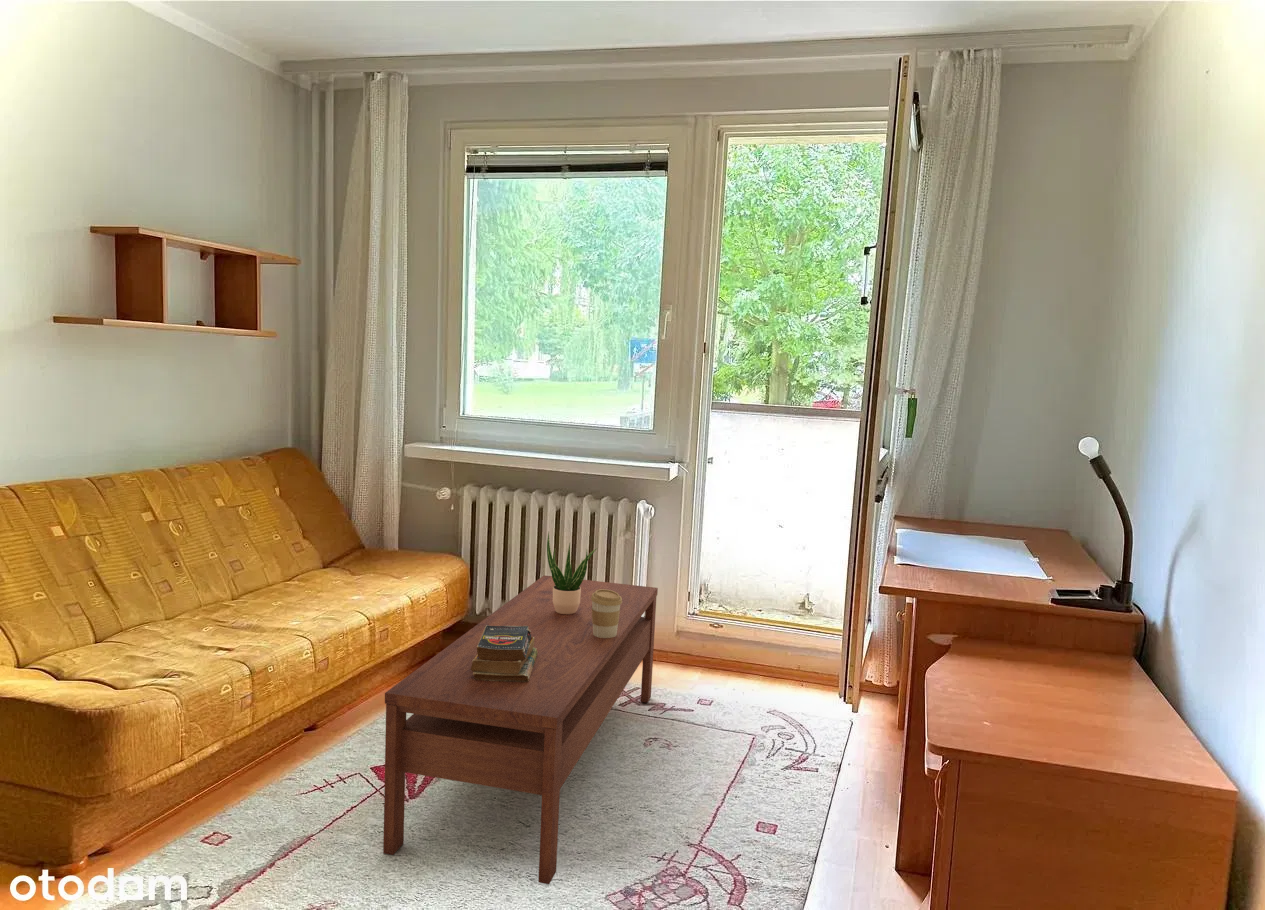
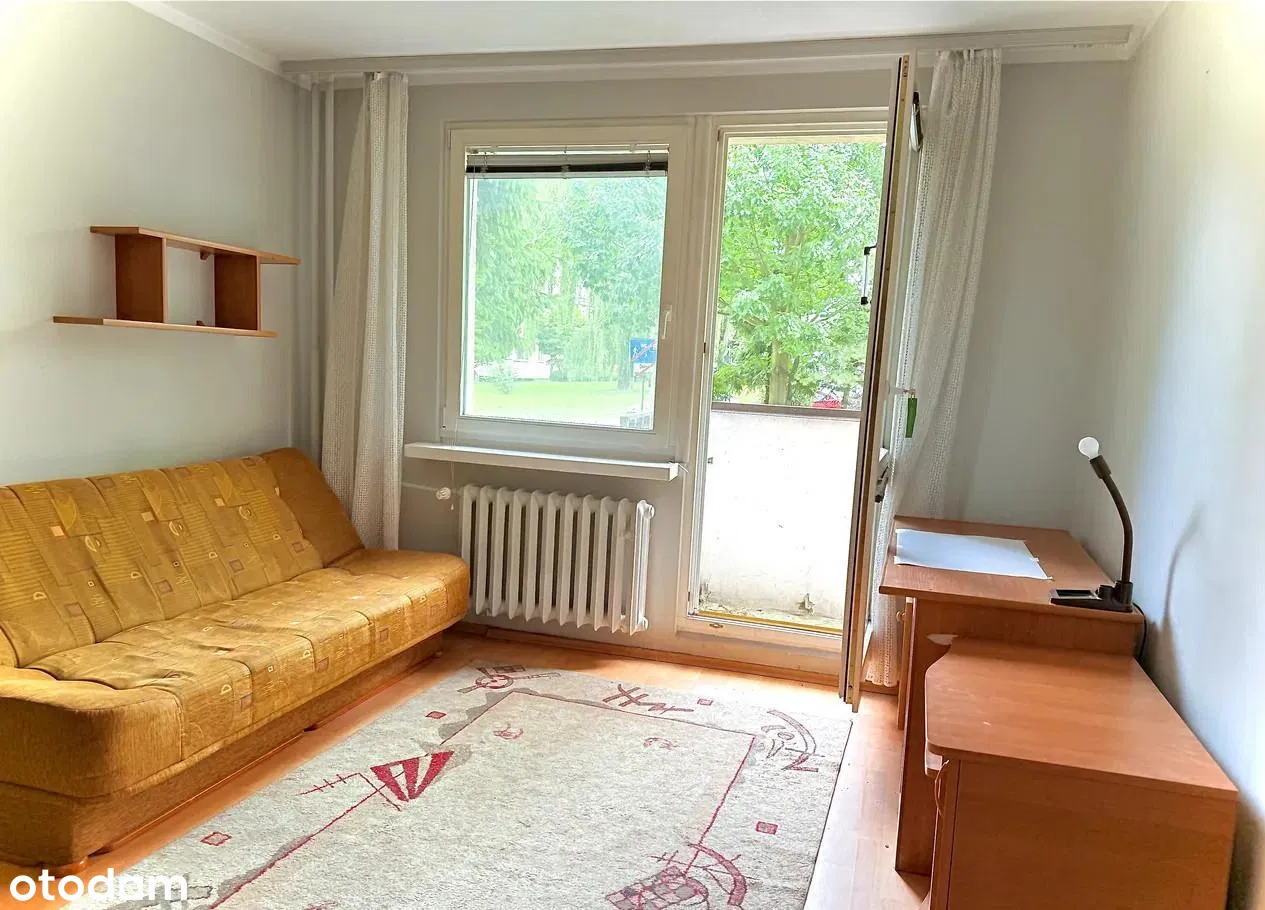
- coffee cup (605, 612)
- books (507, 650)
- coffee table (546, 695)
- potted plant (567, 572)
